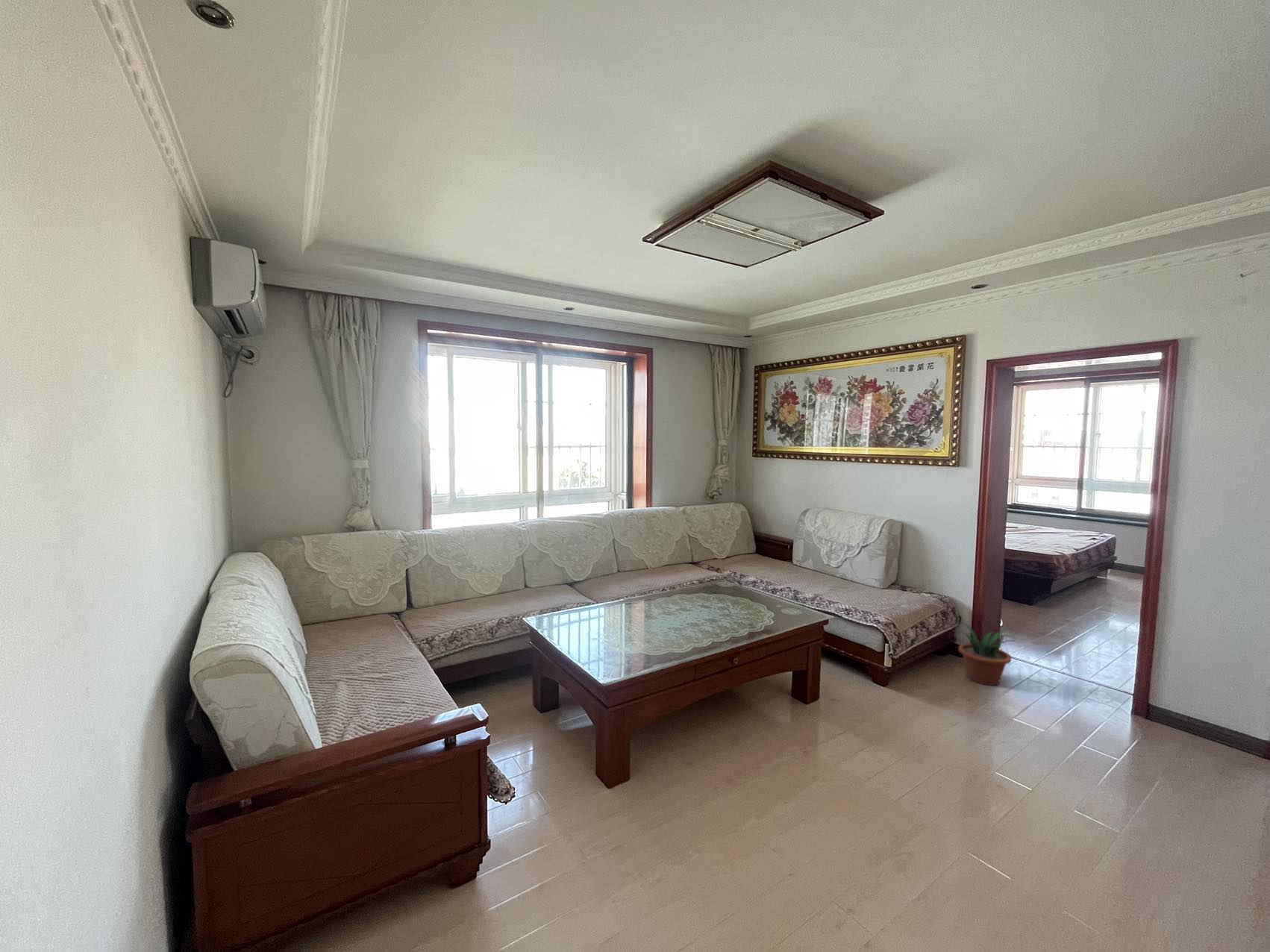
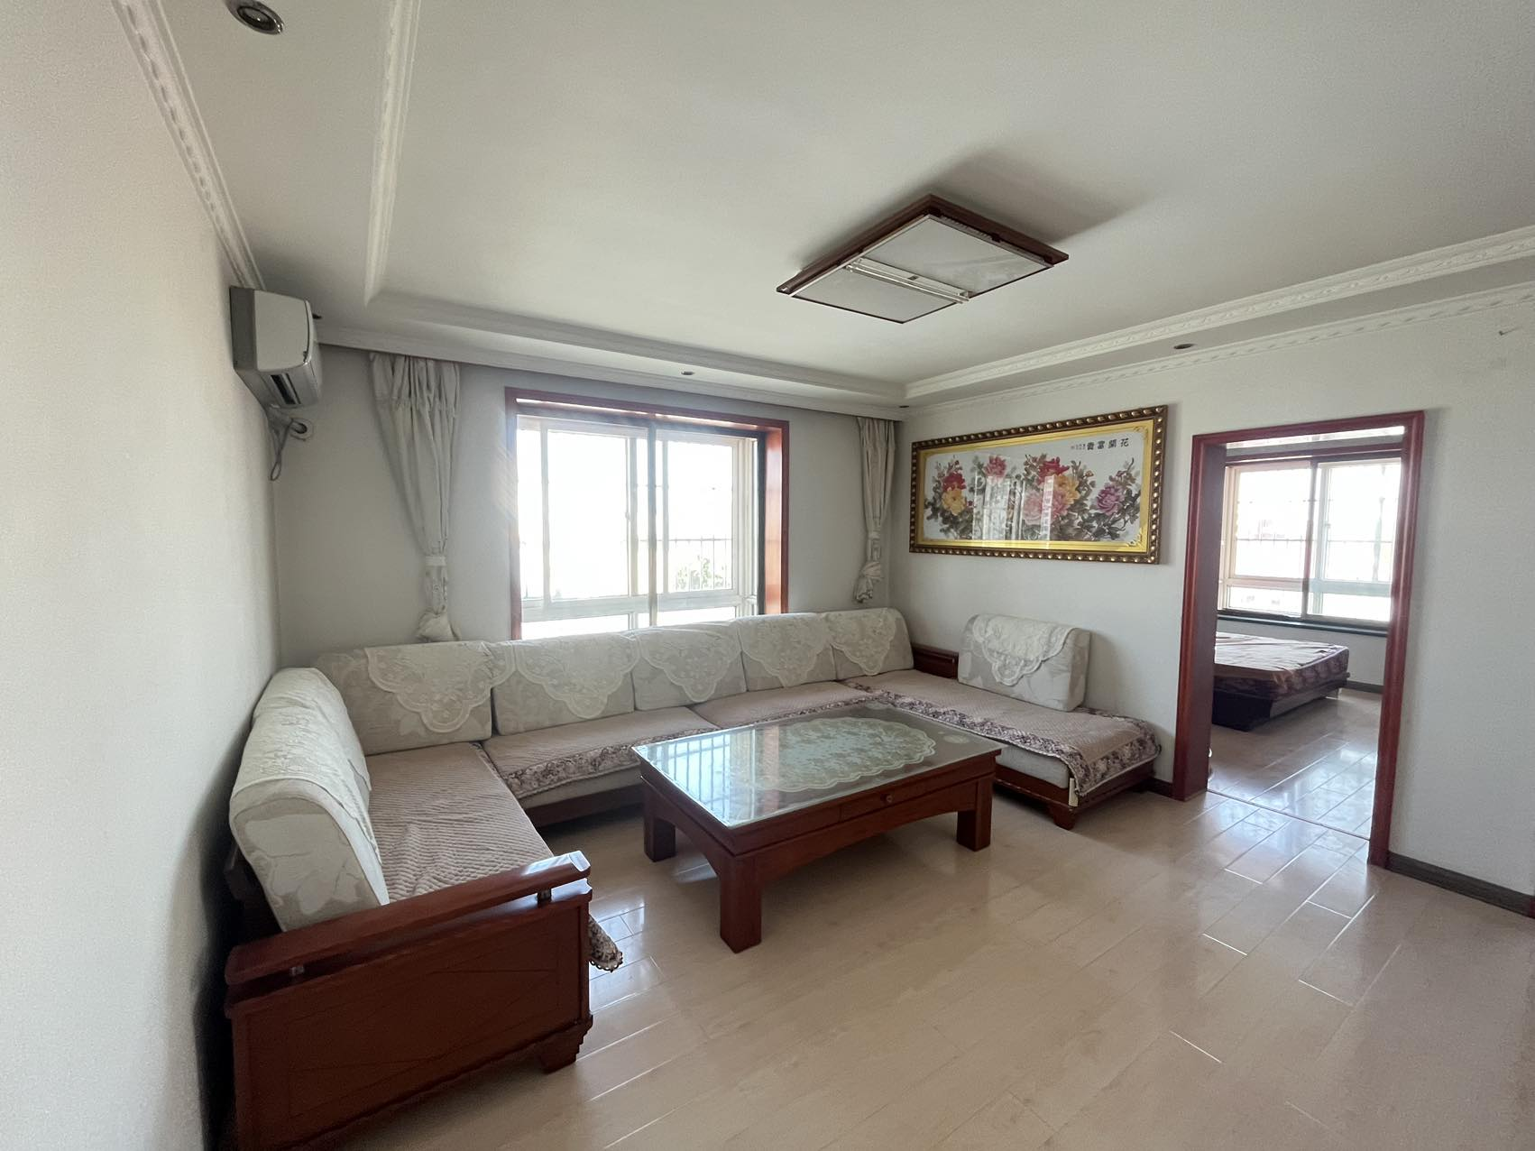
- potted plant (984, 654)
